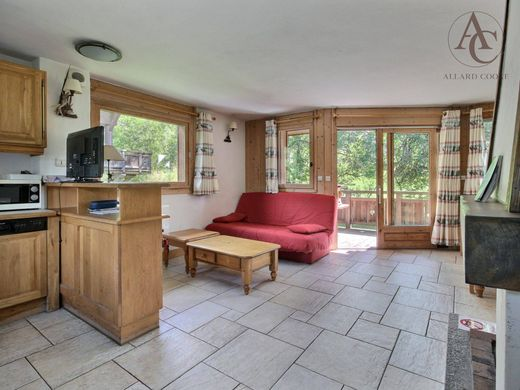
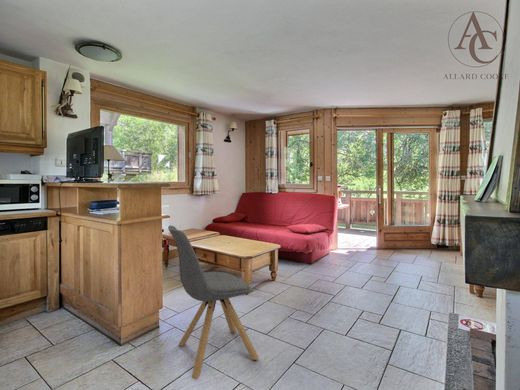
+ bar stool (212, 289)
